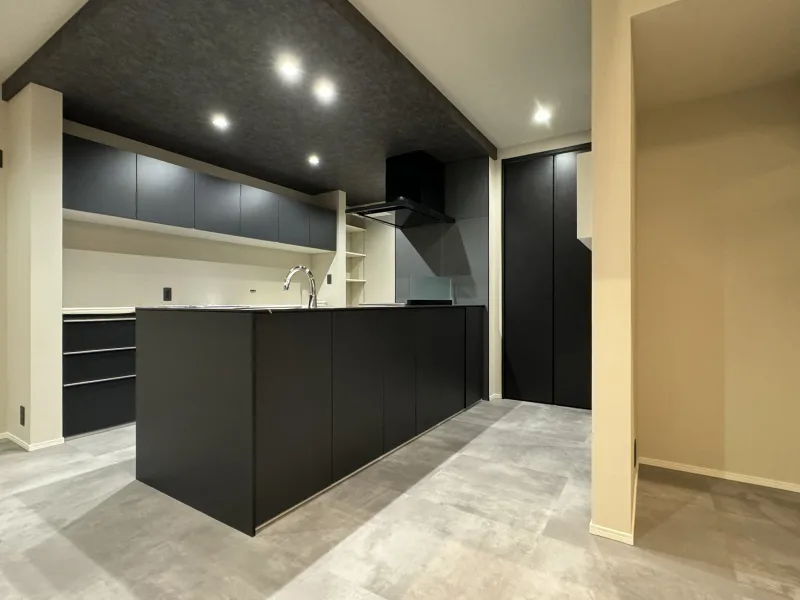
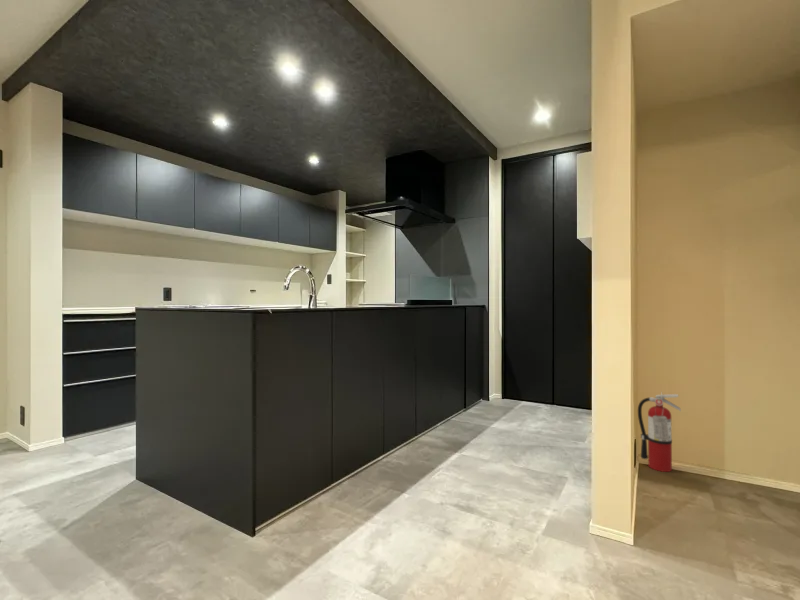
+ fire extinguisher (658, 428)
